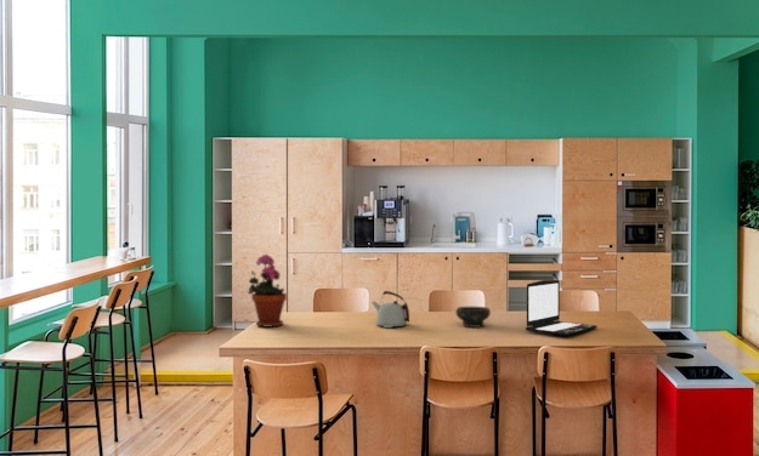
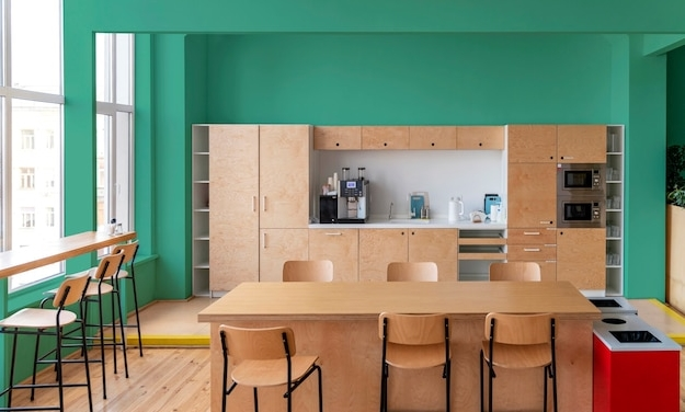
- laptop (559, 306)
- bowl (472, 317)
- potted plant (267, 290)
- kettle (390, 308)
